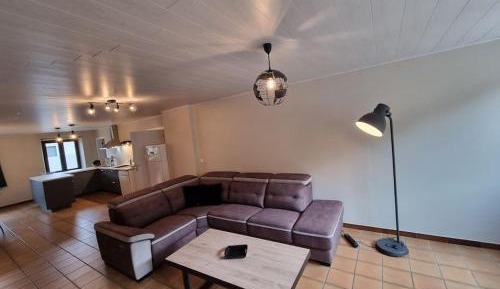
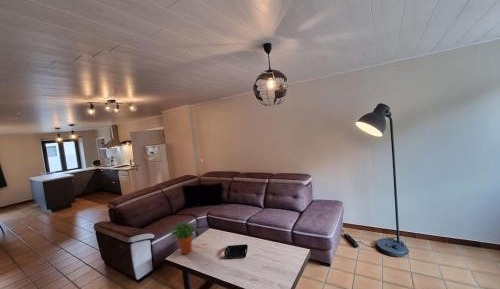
+ potted plant (184, 237)
